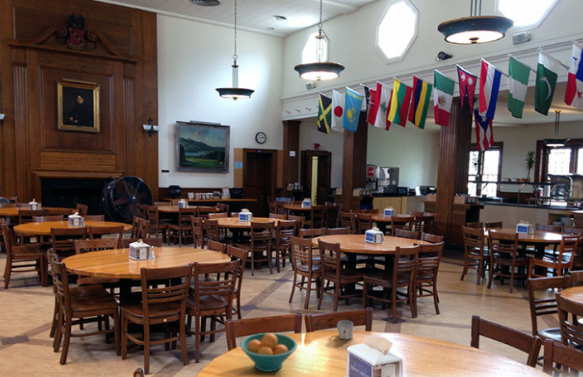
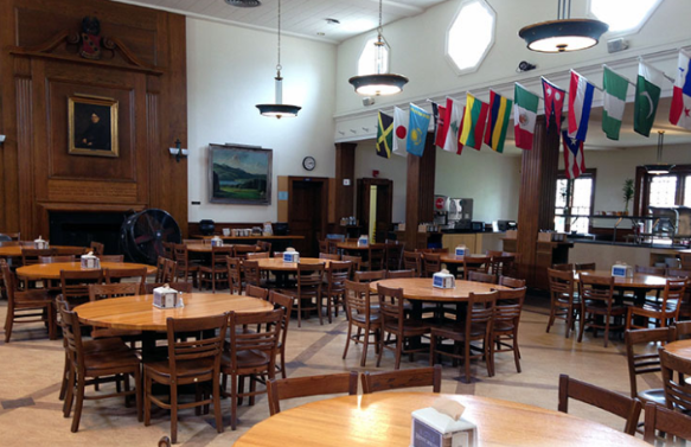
- mug (343, 328)
- fruit bowl (268, 349)
